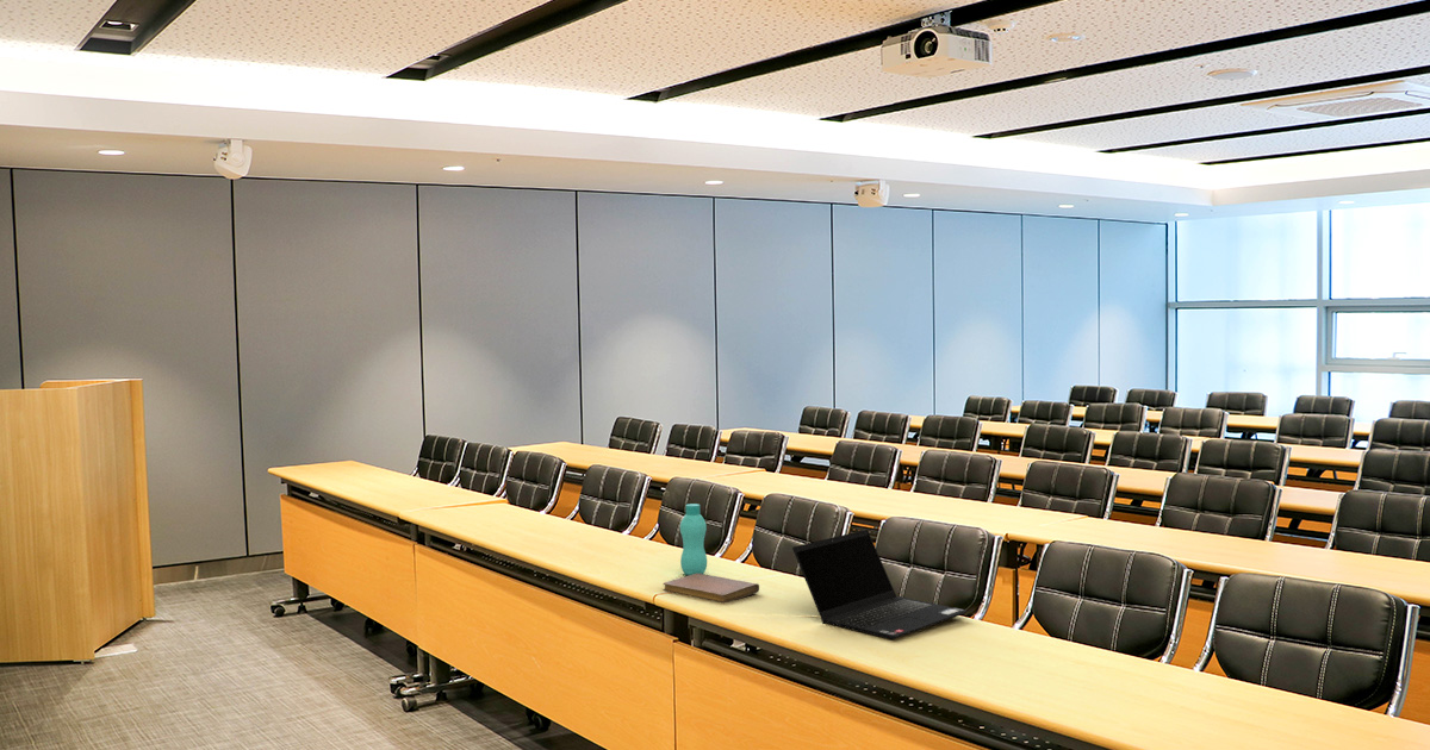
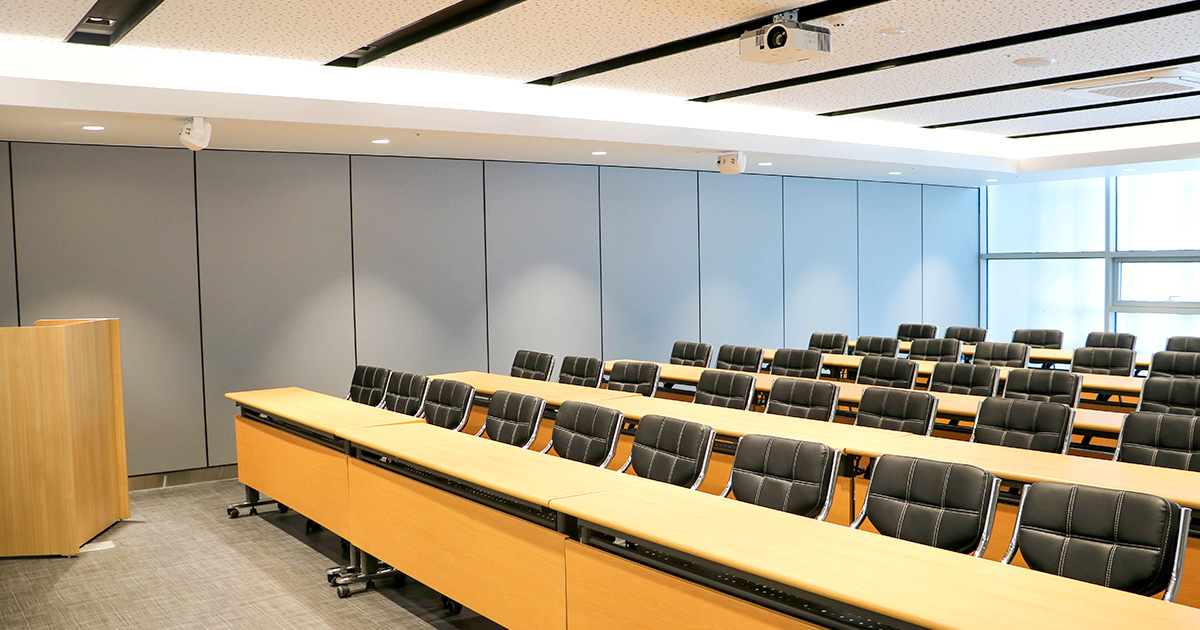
- notebook (710, 587)
- laptop computer (879, 581)
- bottle (692, 539)
